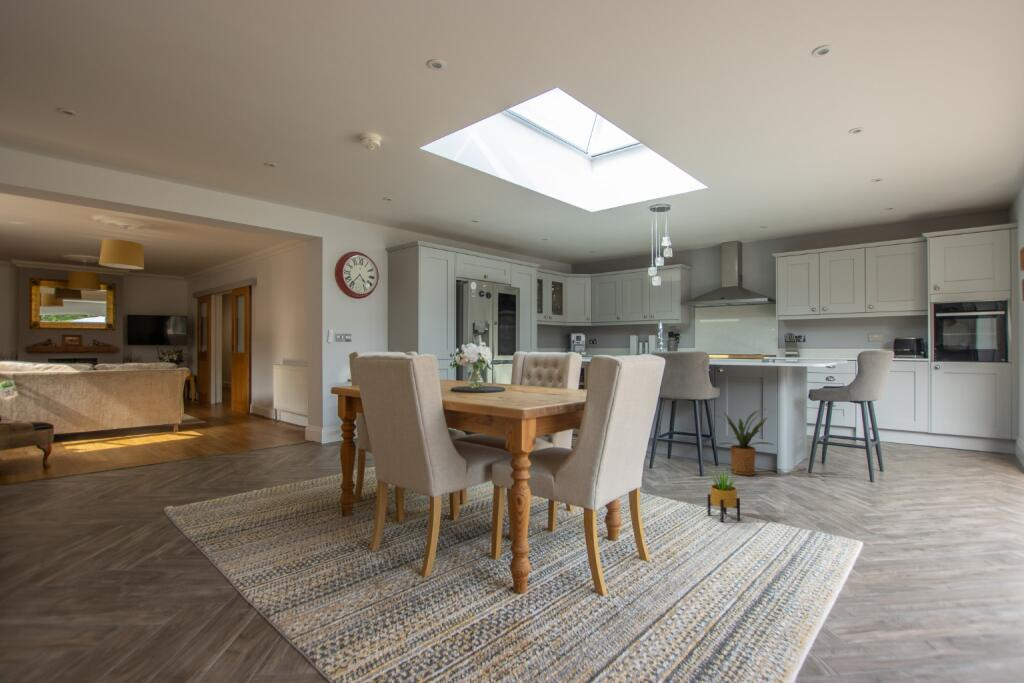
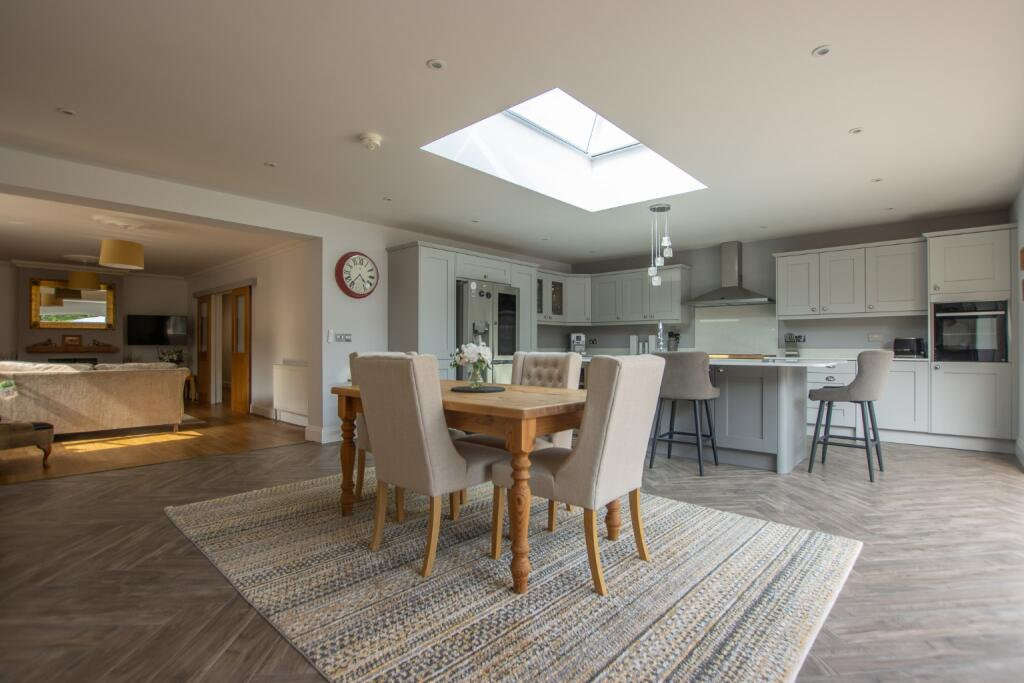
- potted plant (723, 491)
- house plant (743, 439)
